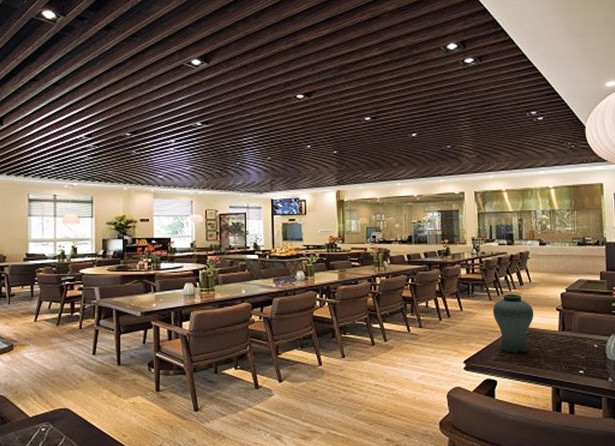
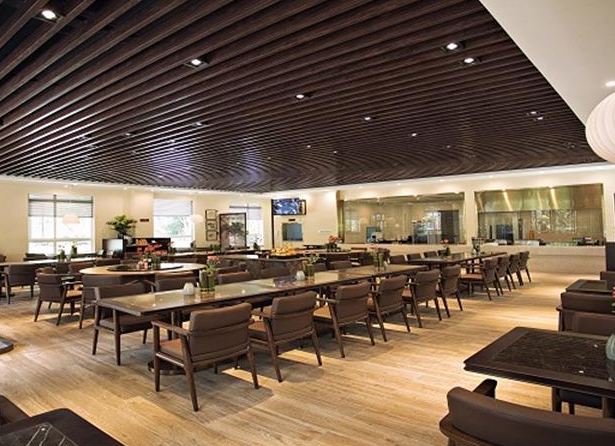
- vase (513, 322)
